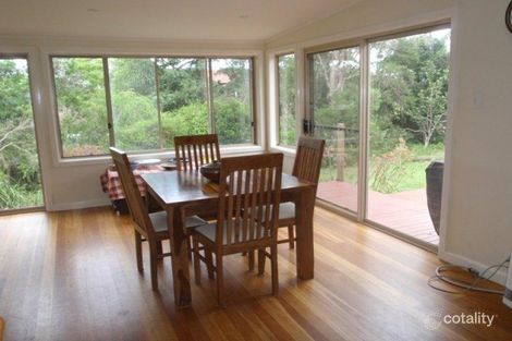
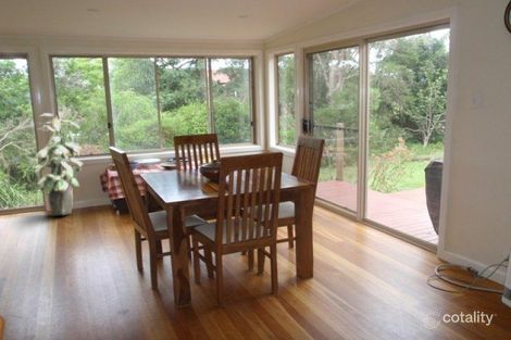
+ indoor plant (55, 164)
